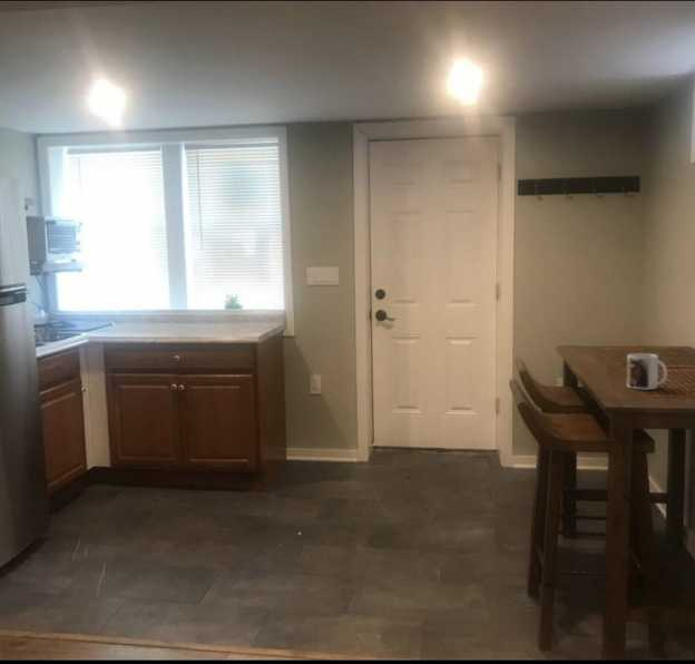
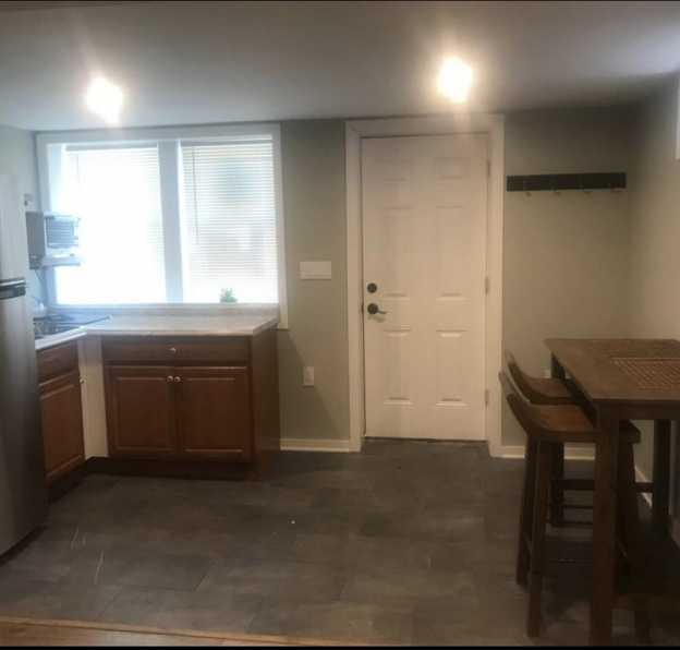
- mug (644, 371)
